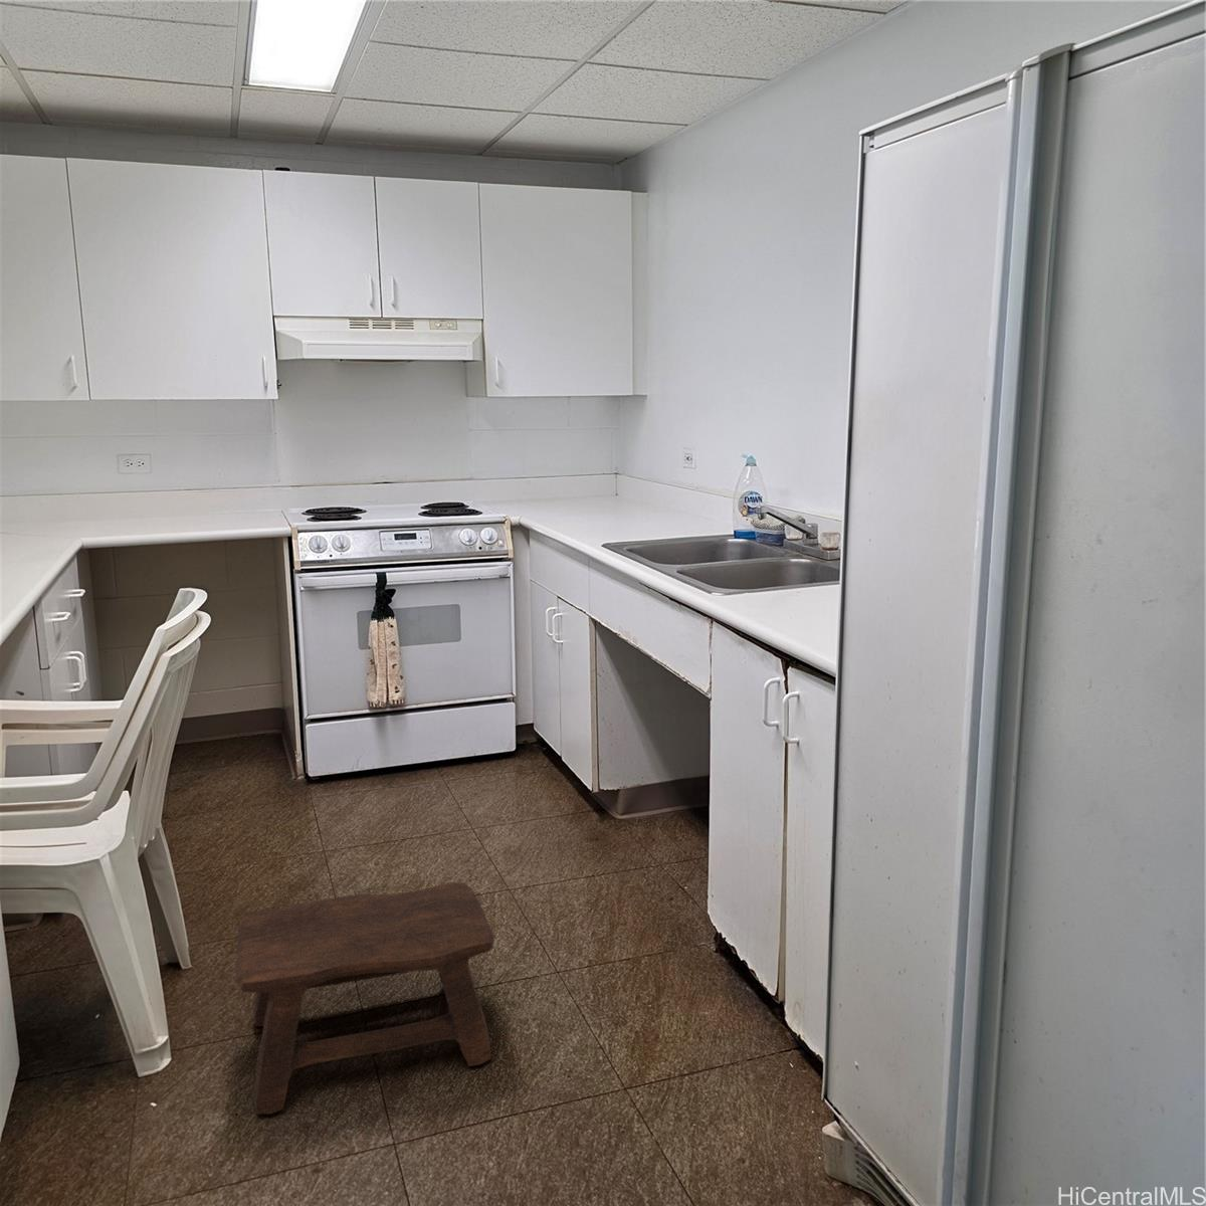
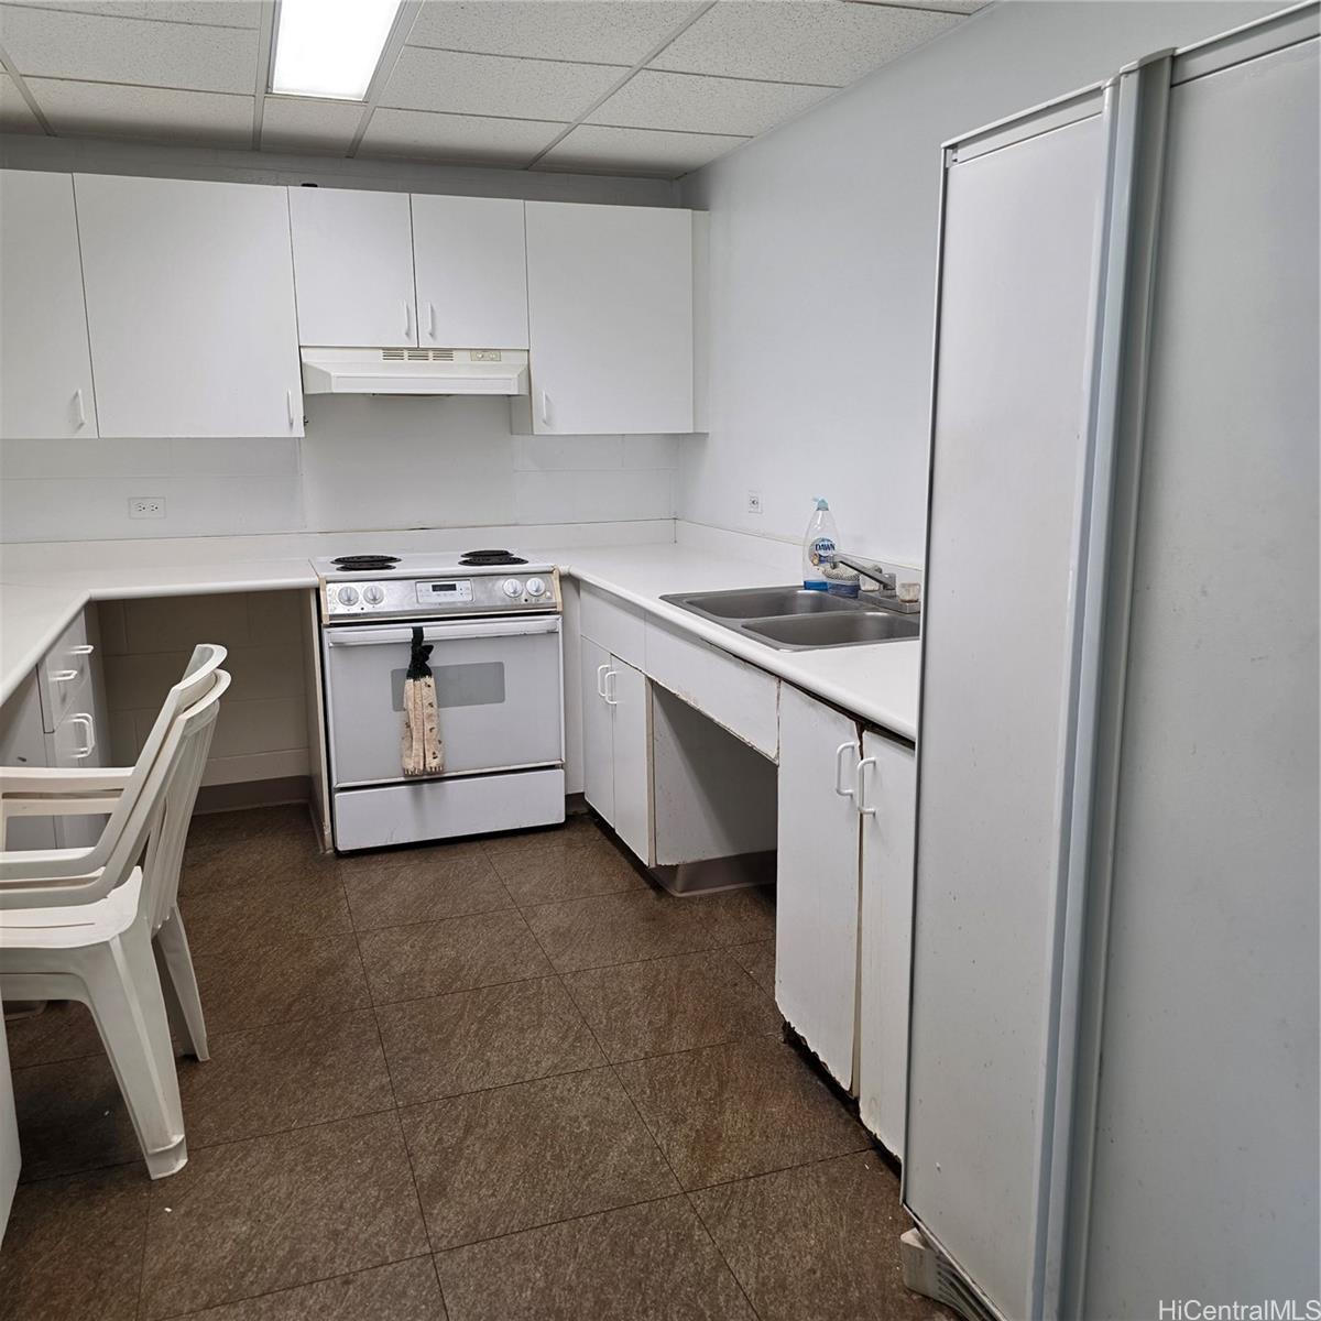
- stool (366, 978)
